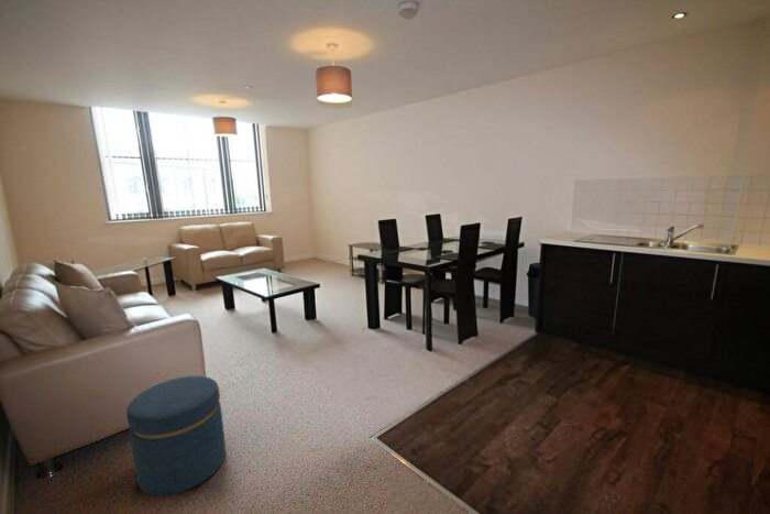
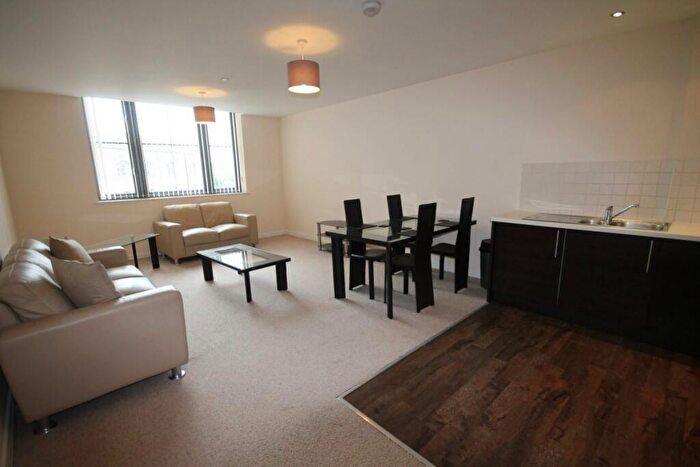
- ottoman (179, 429)
